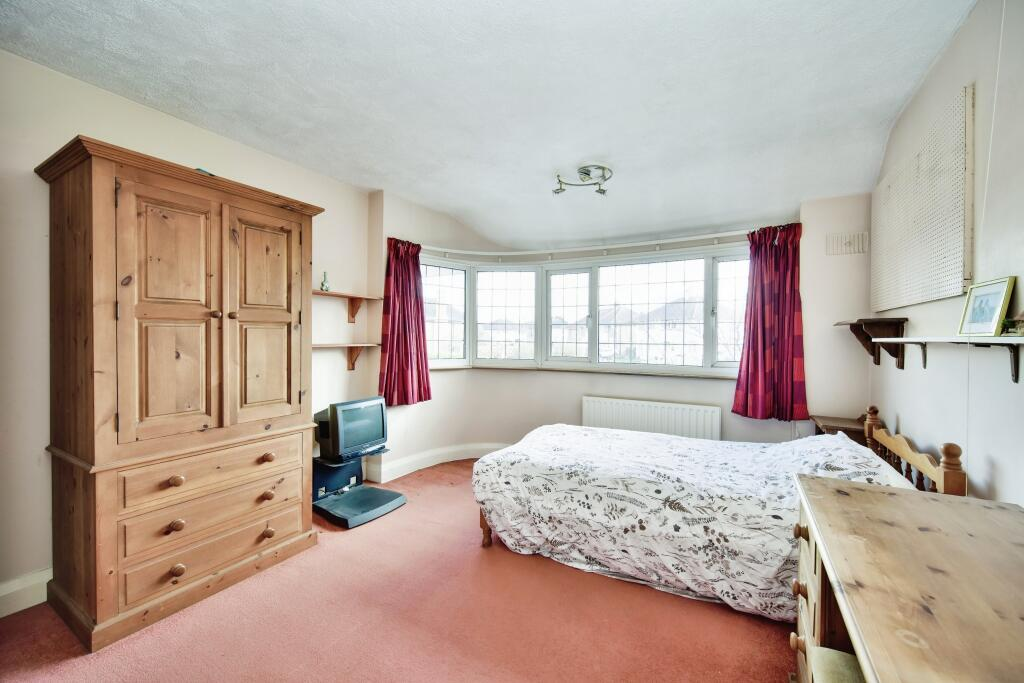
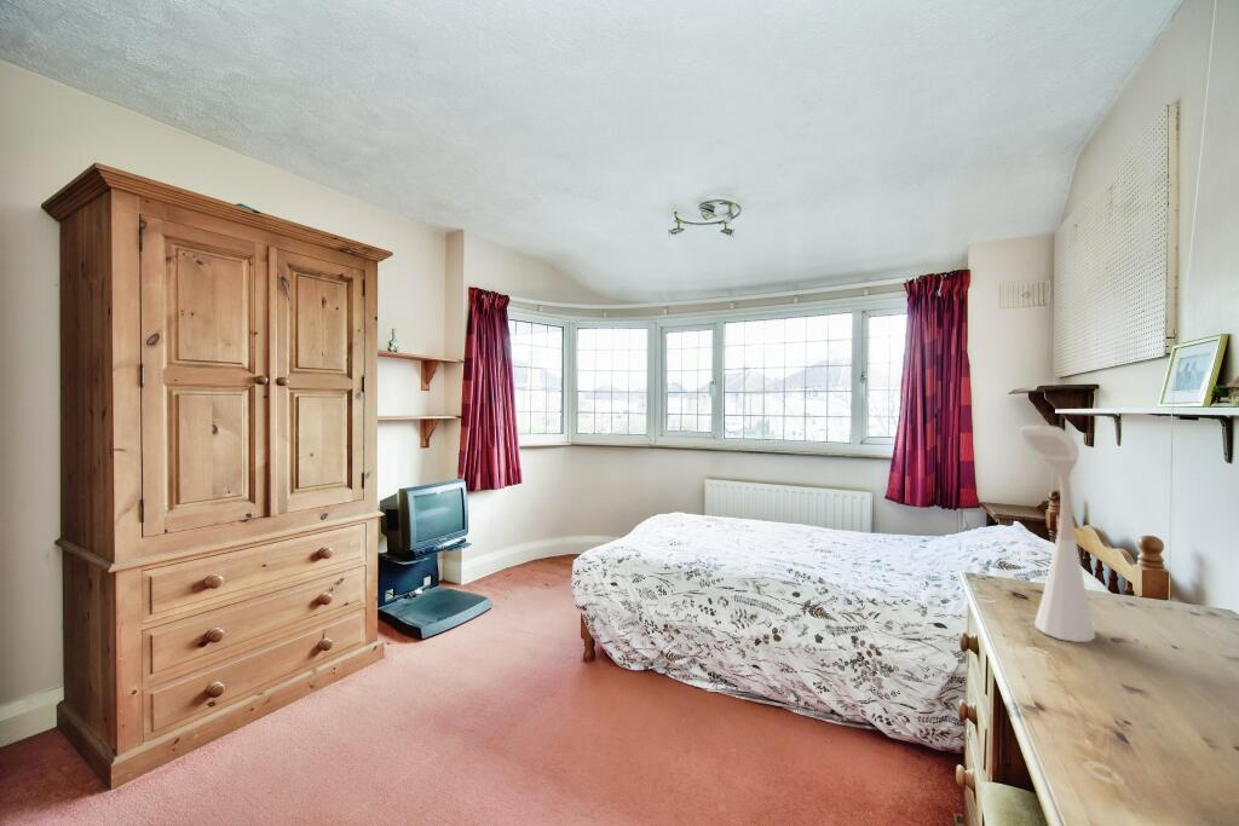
+ desk lamp (1056, 537)
